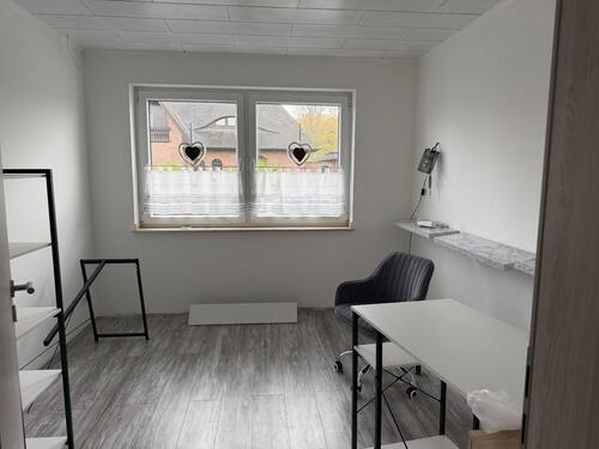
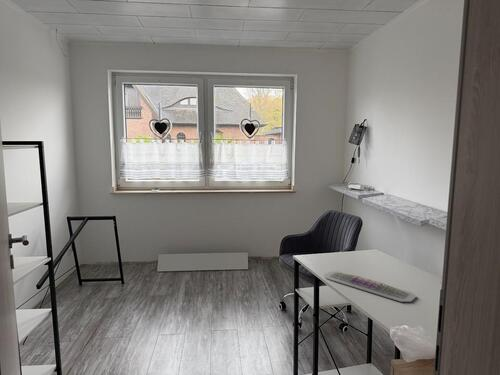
+ keyboard (366, 283)
